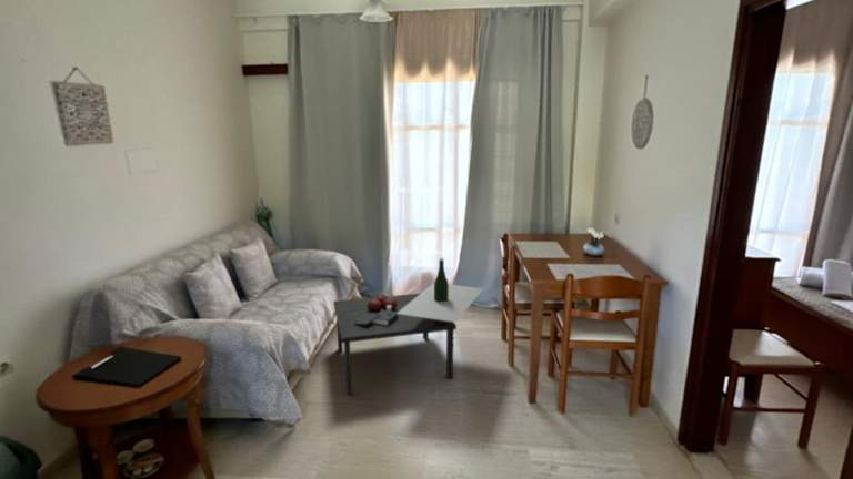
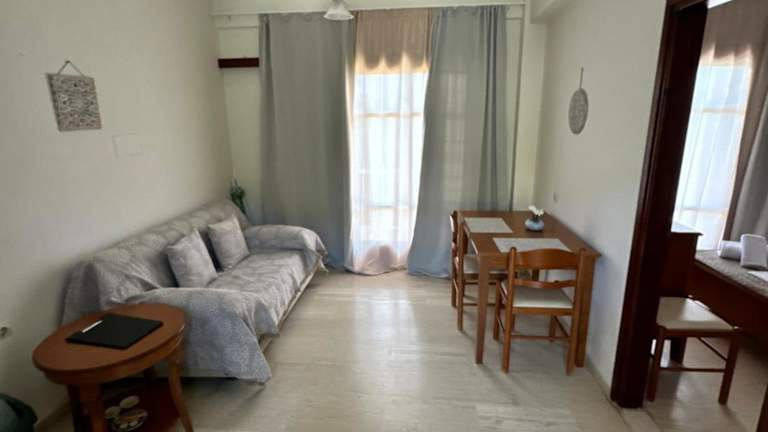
- coffee table (415, 314)
